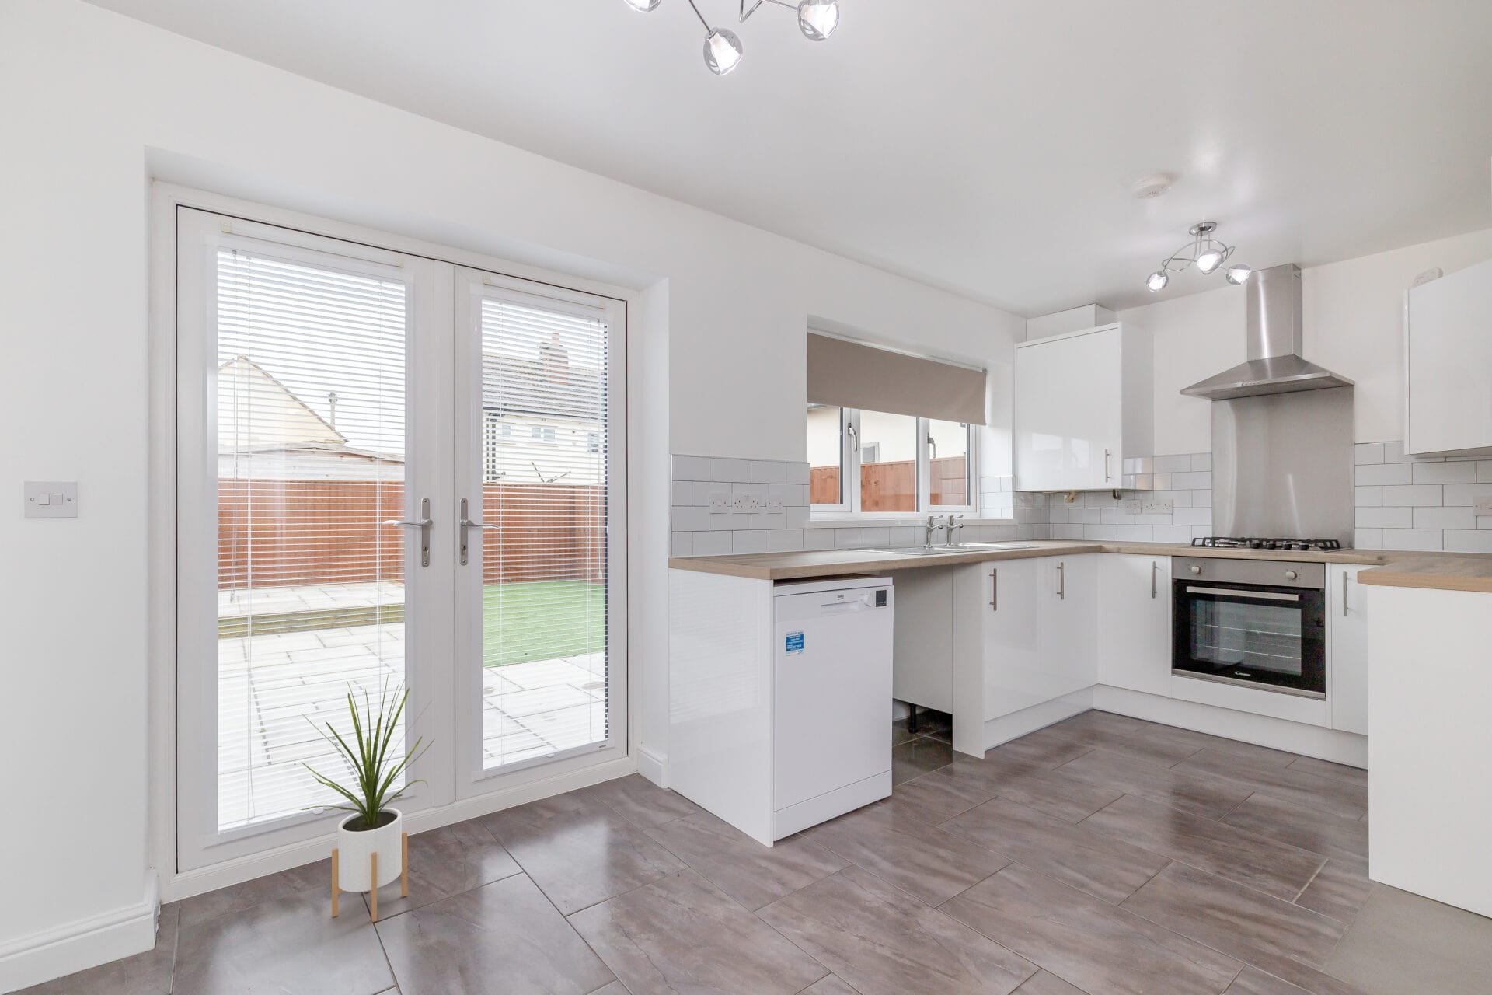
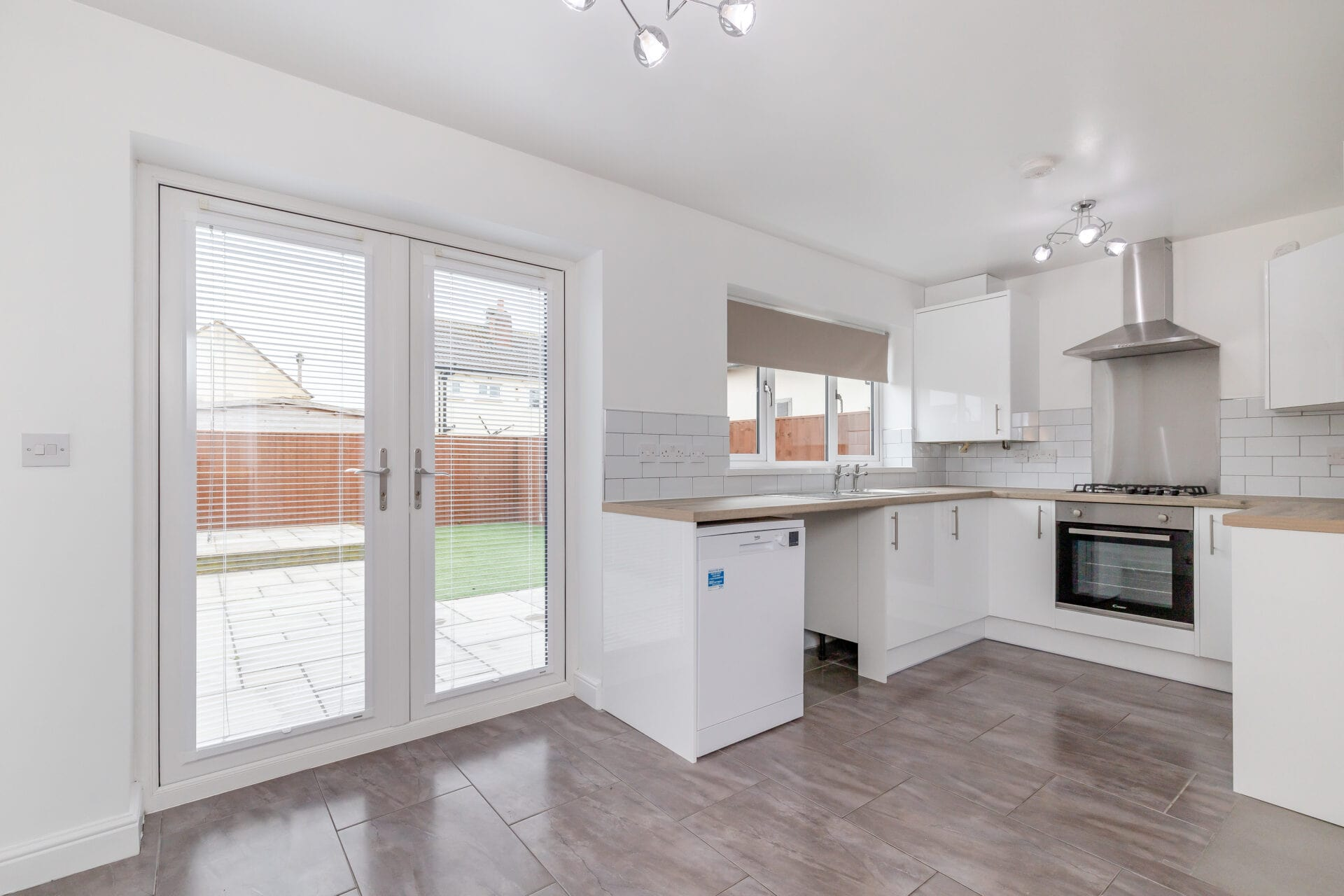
- house plant (366, 793)
